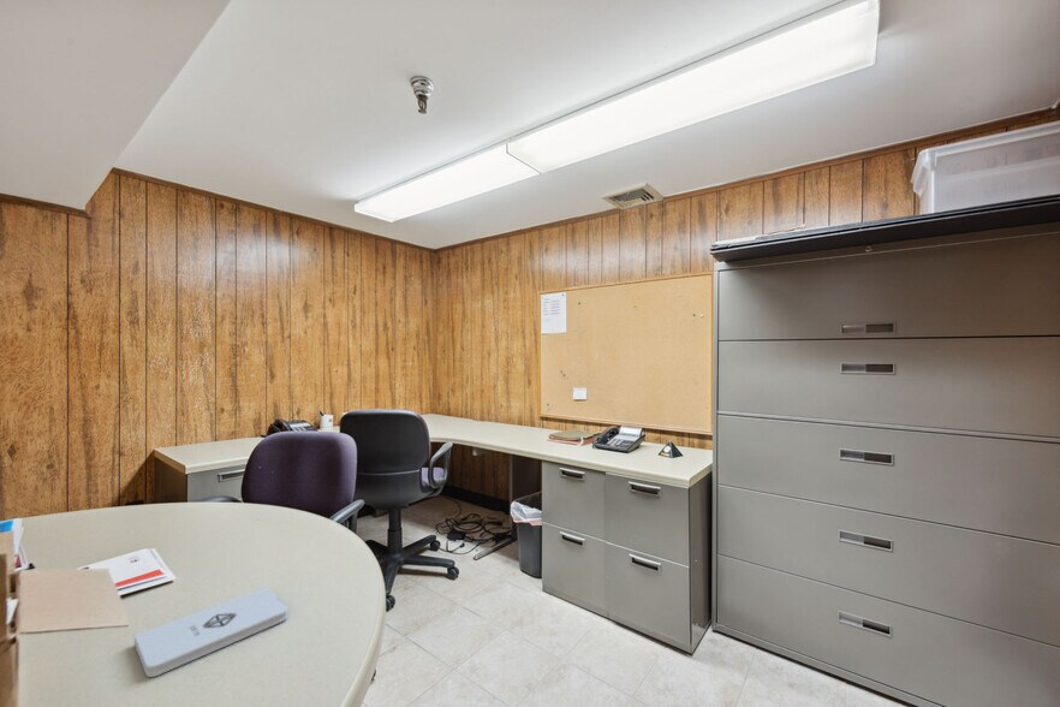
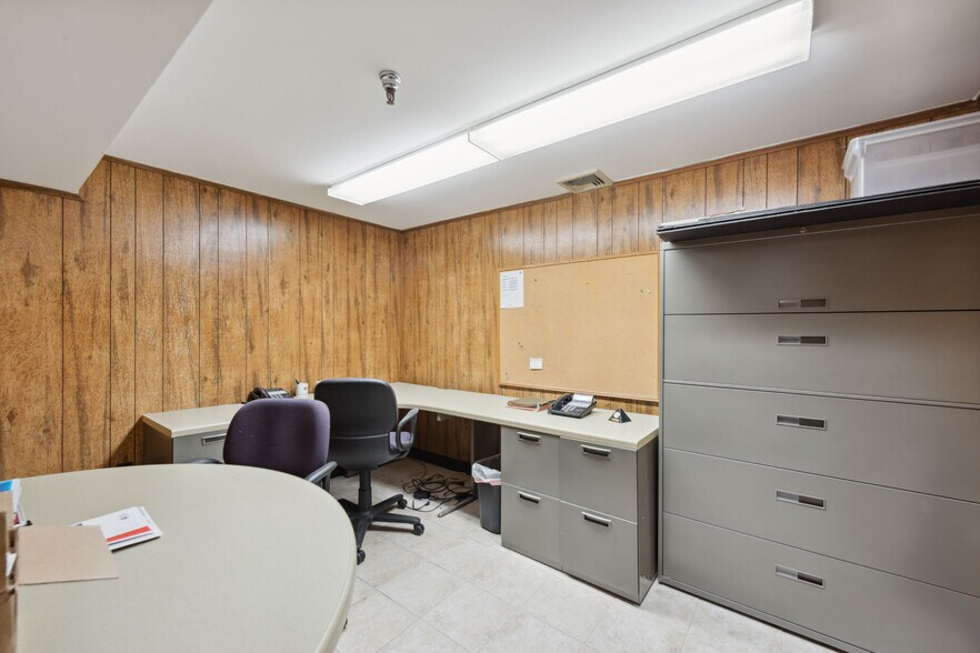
- notepad (215, 625)
